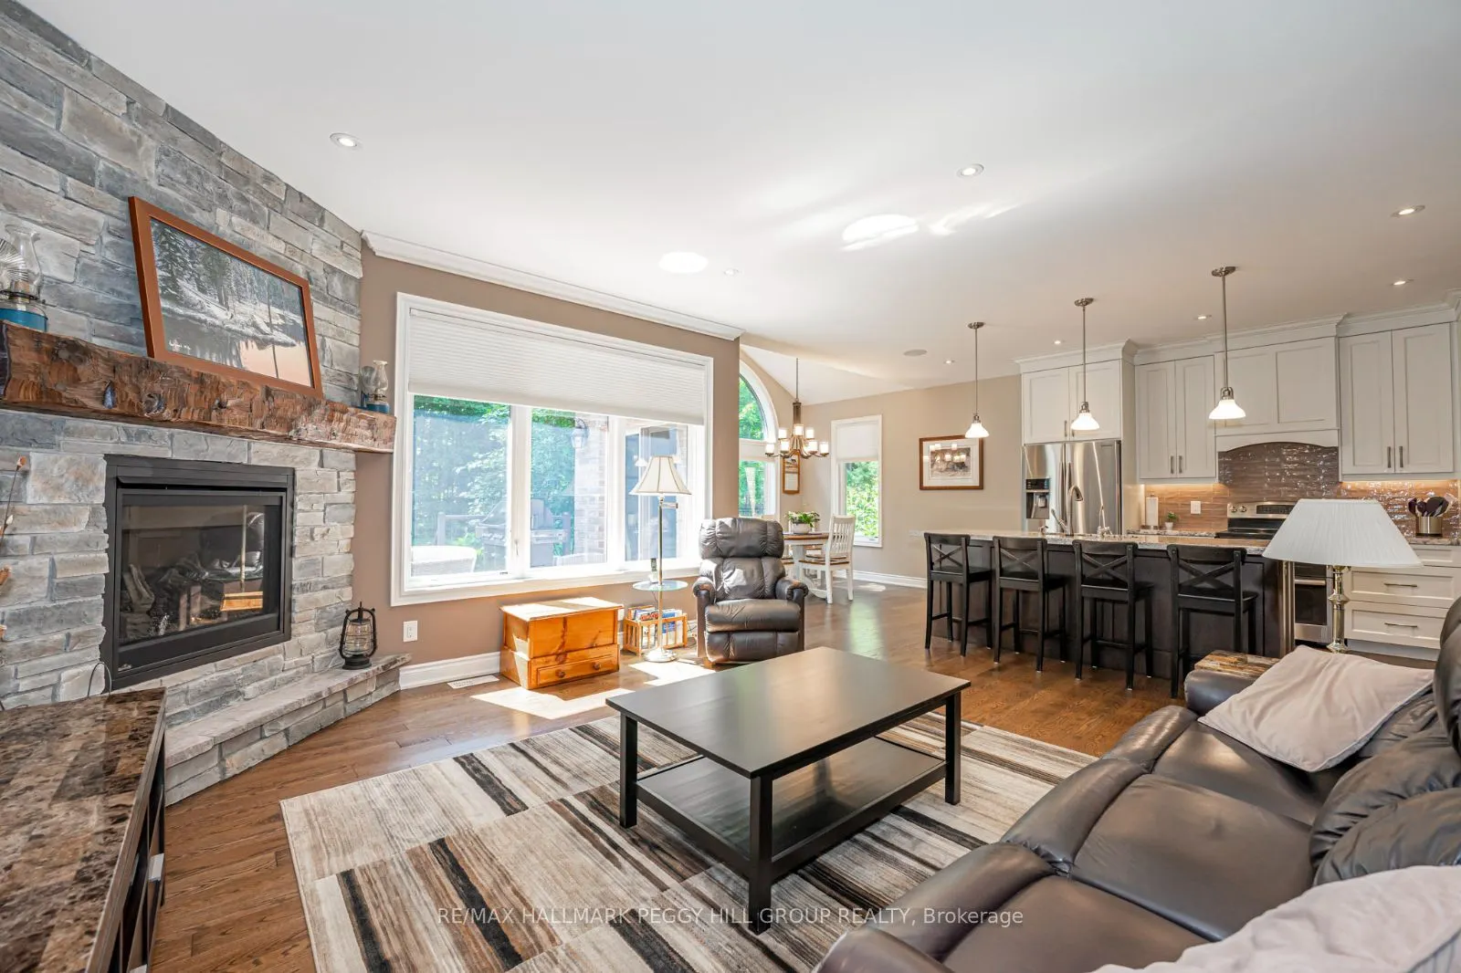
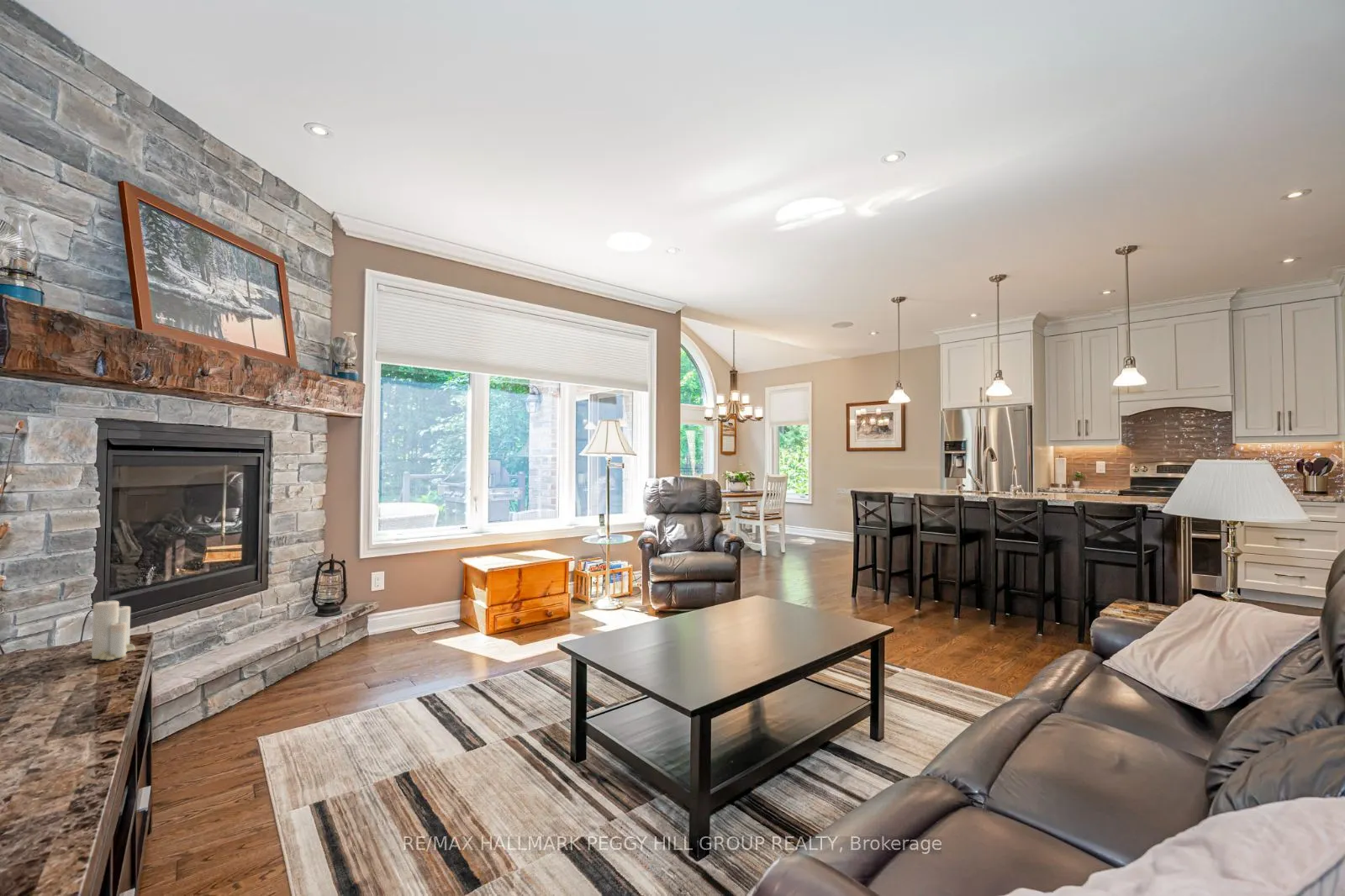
+ candle (114, 625)
